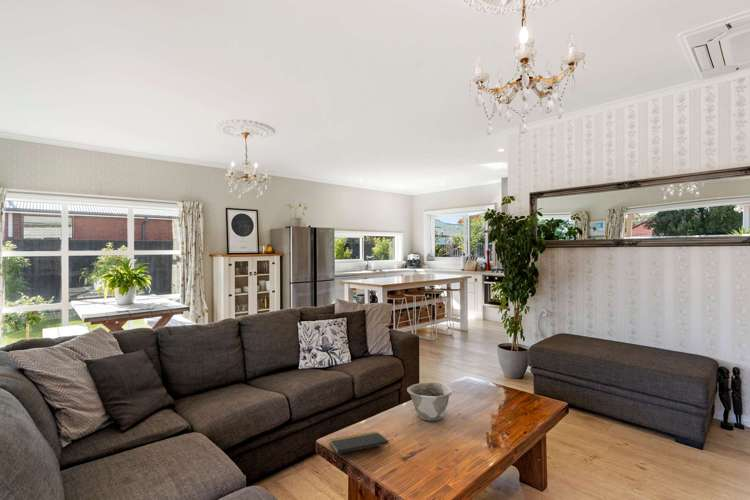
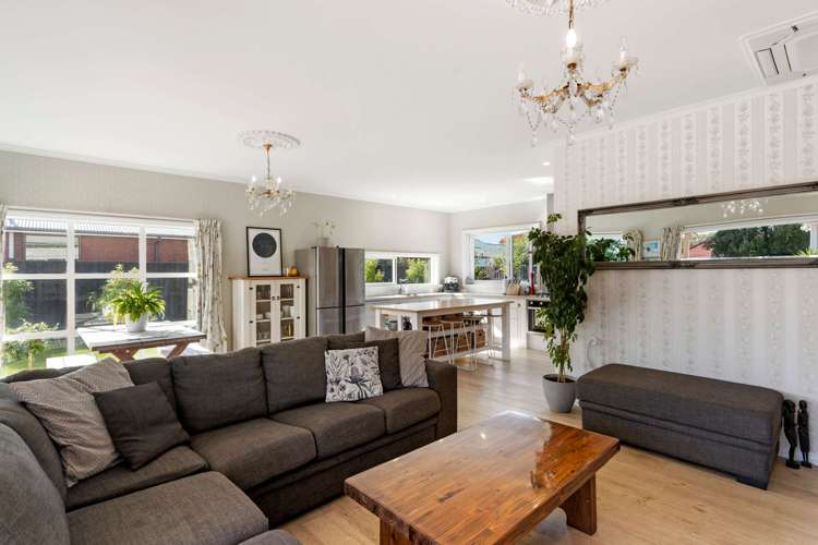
- notepad (358, 441)
- bowl (429, 402)
